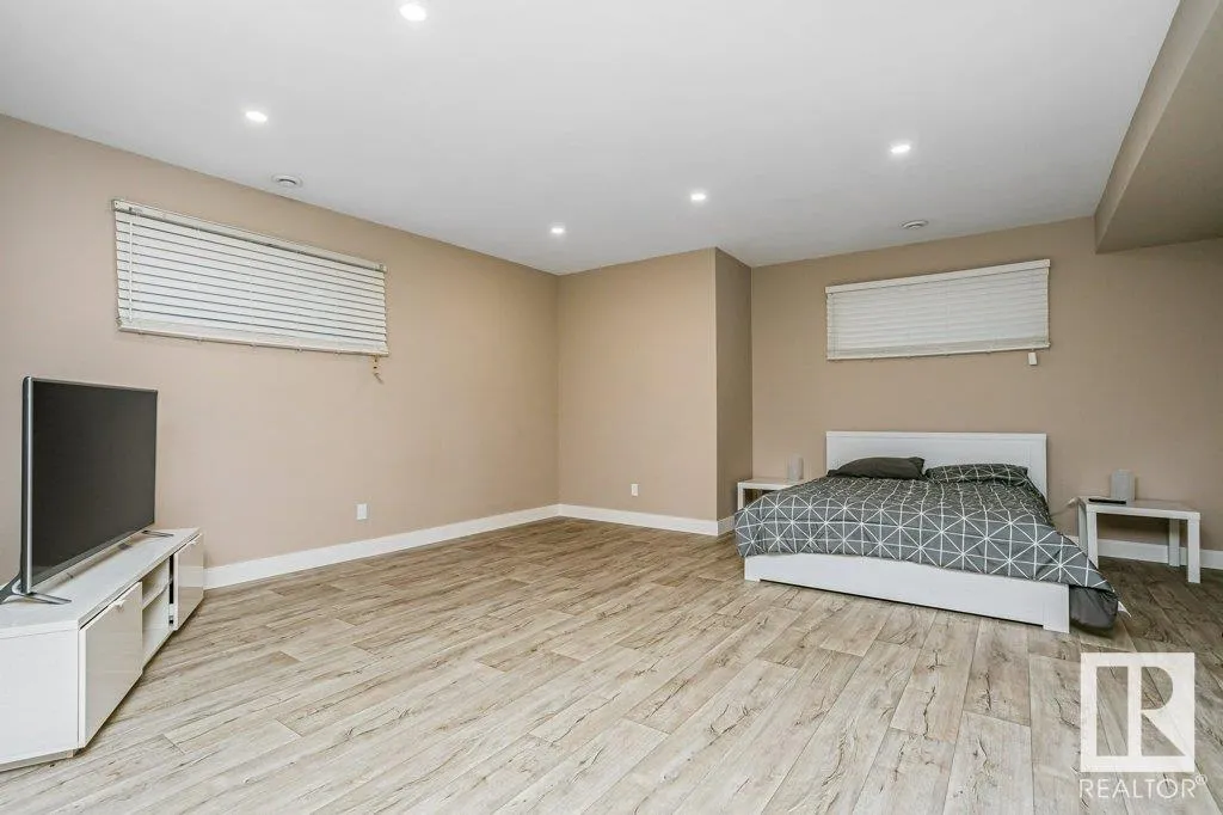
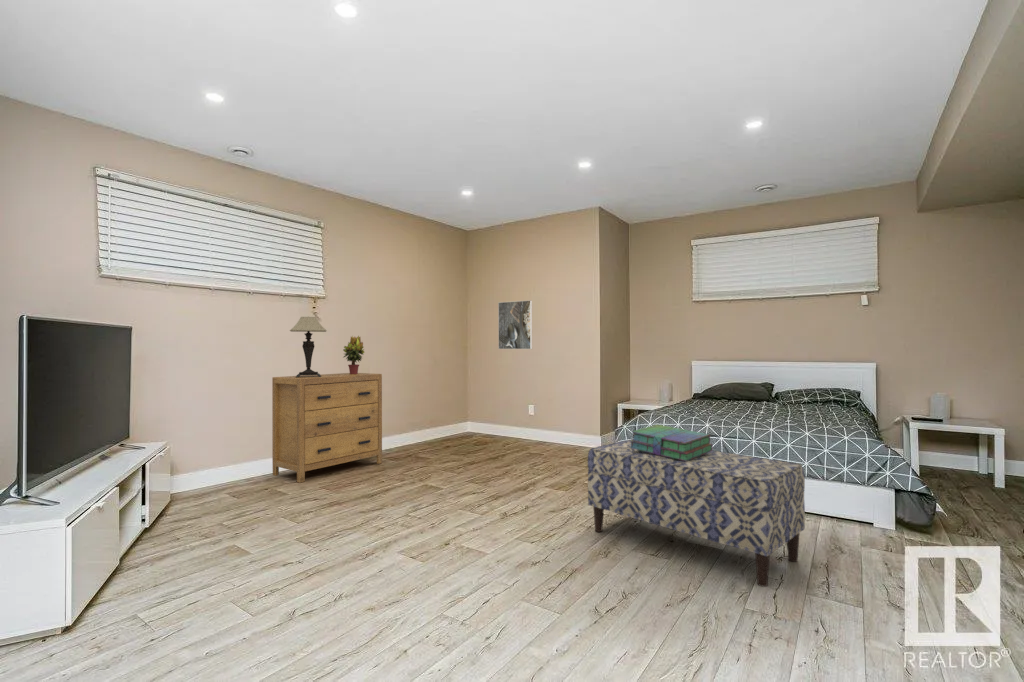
+ stack of books (670, 443)
+ potted plant (354, 354)
+ table lamp (308, 346)
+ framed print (514, 325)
+ dresser (330, 422)
+ bench (688, 499)
